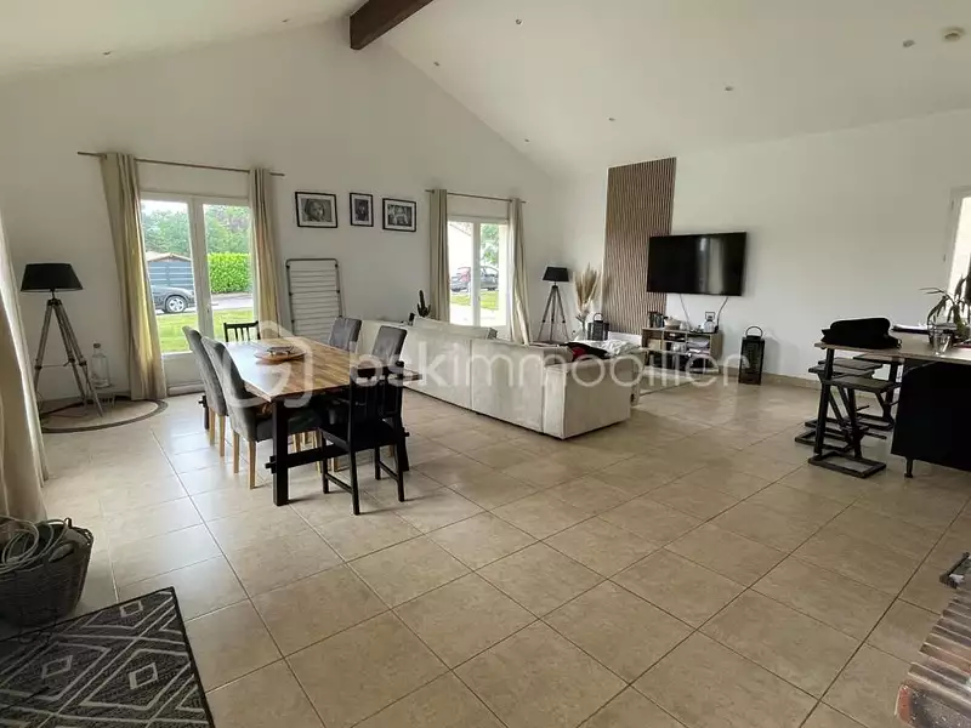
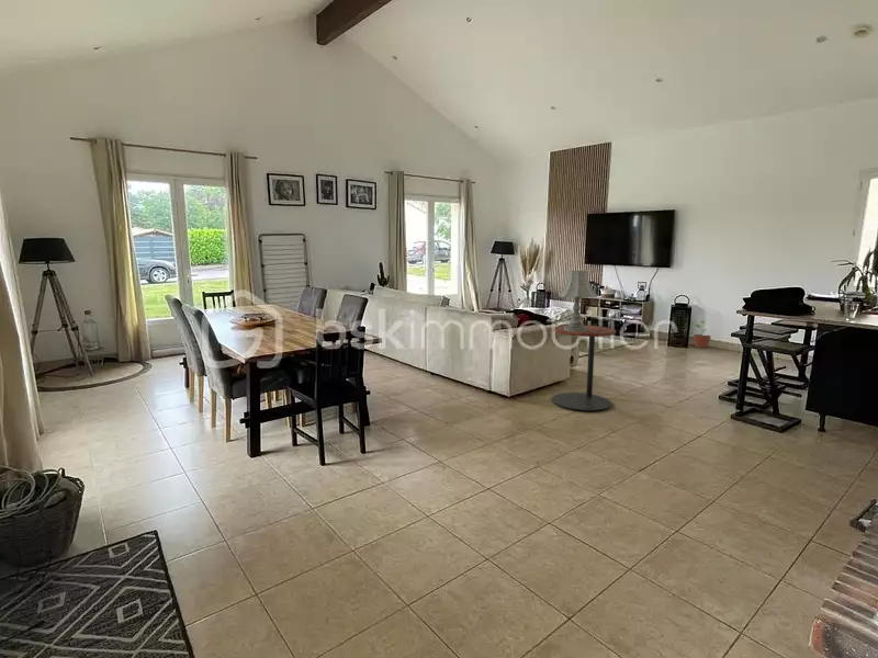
+ side table (587, 367)
+ table lamp (577, 299)
+ potted plant (701, 334)
